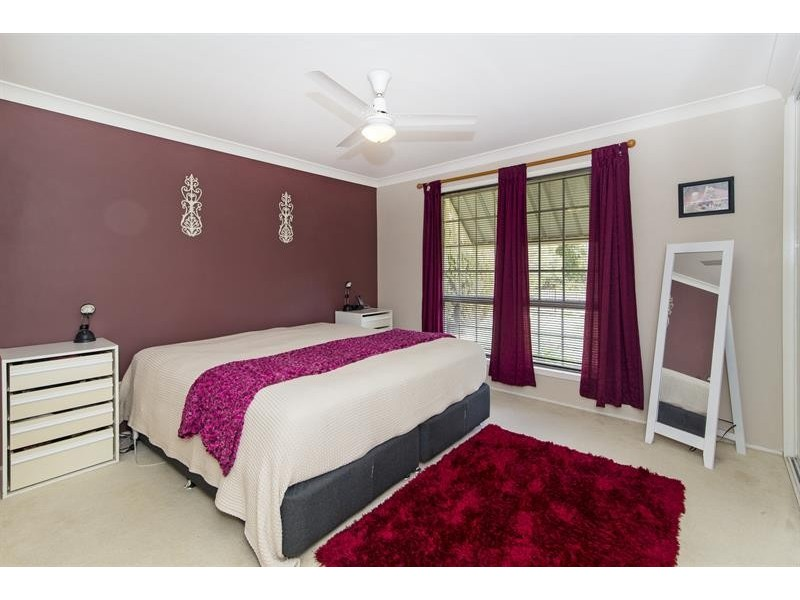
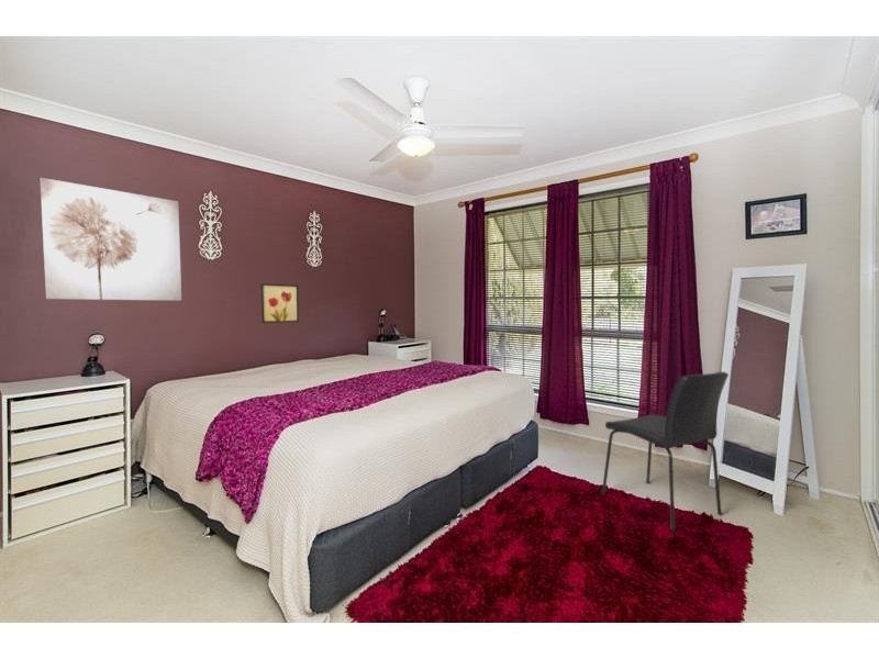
+ wall art (118, 245)
+ wall art (279, 303)
+ chair (665, 437)
